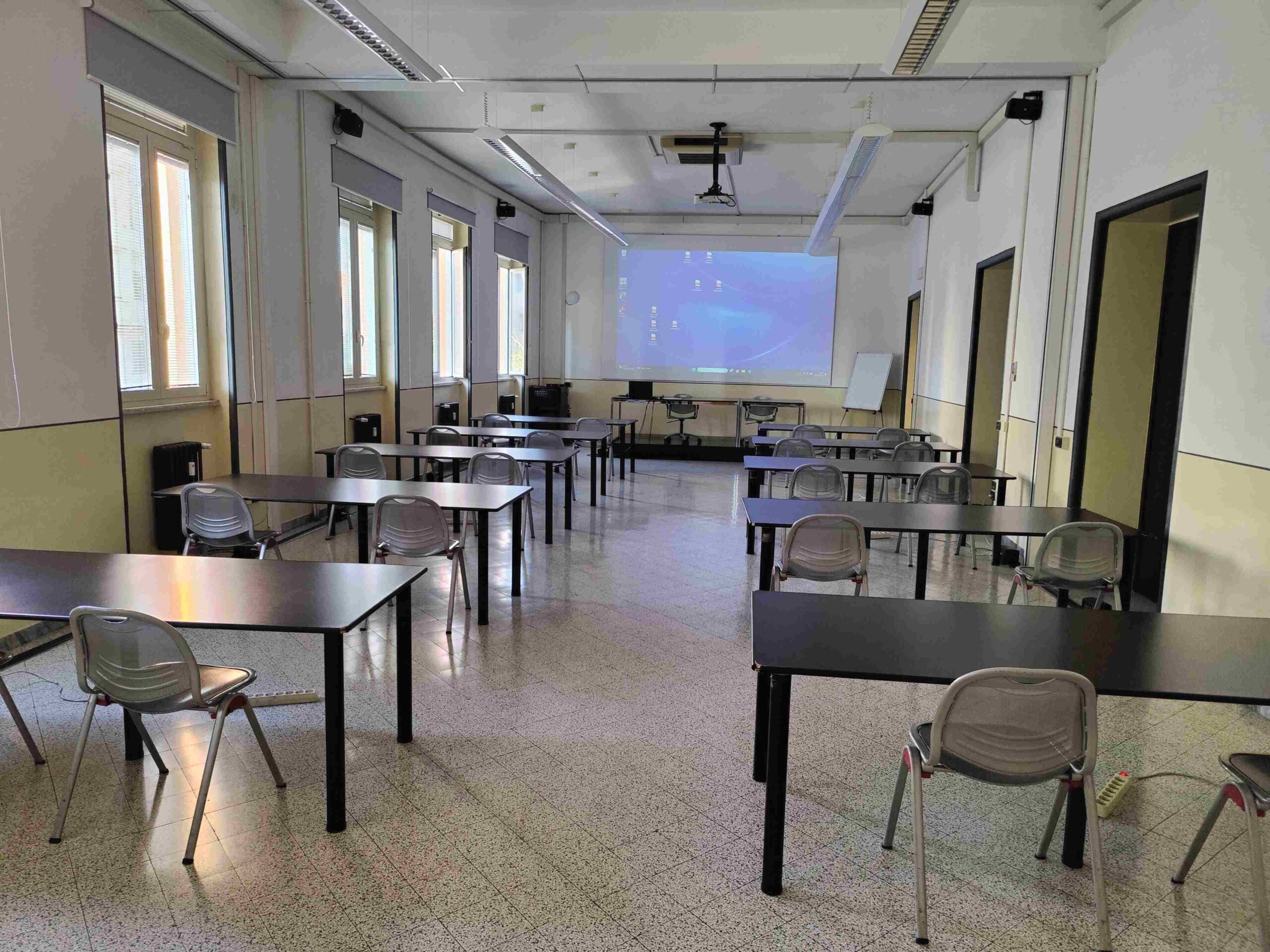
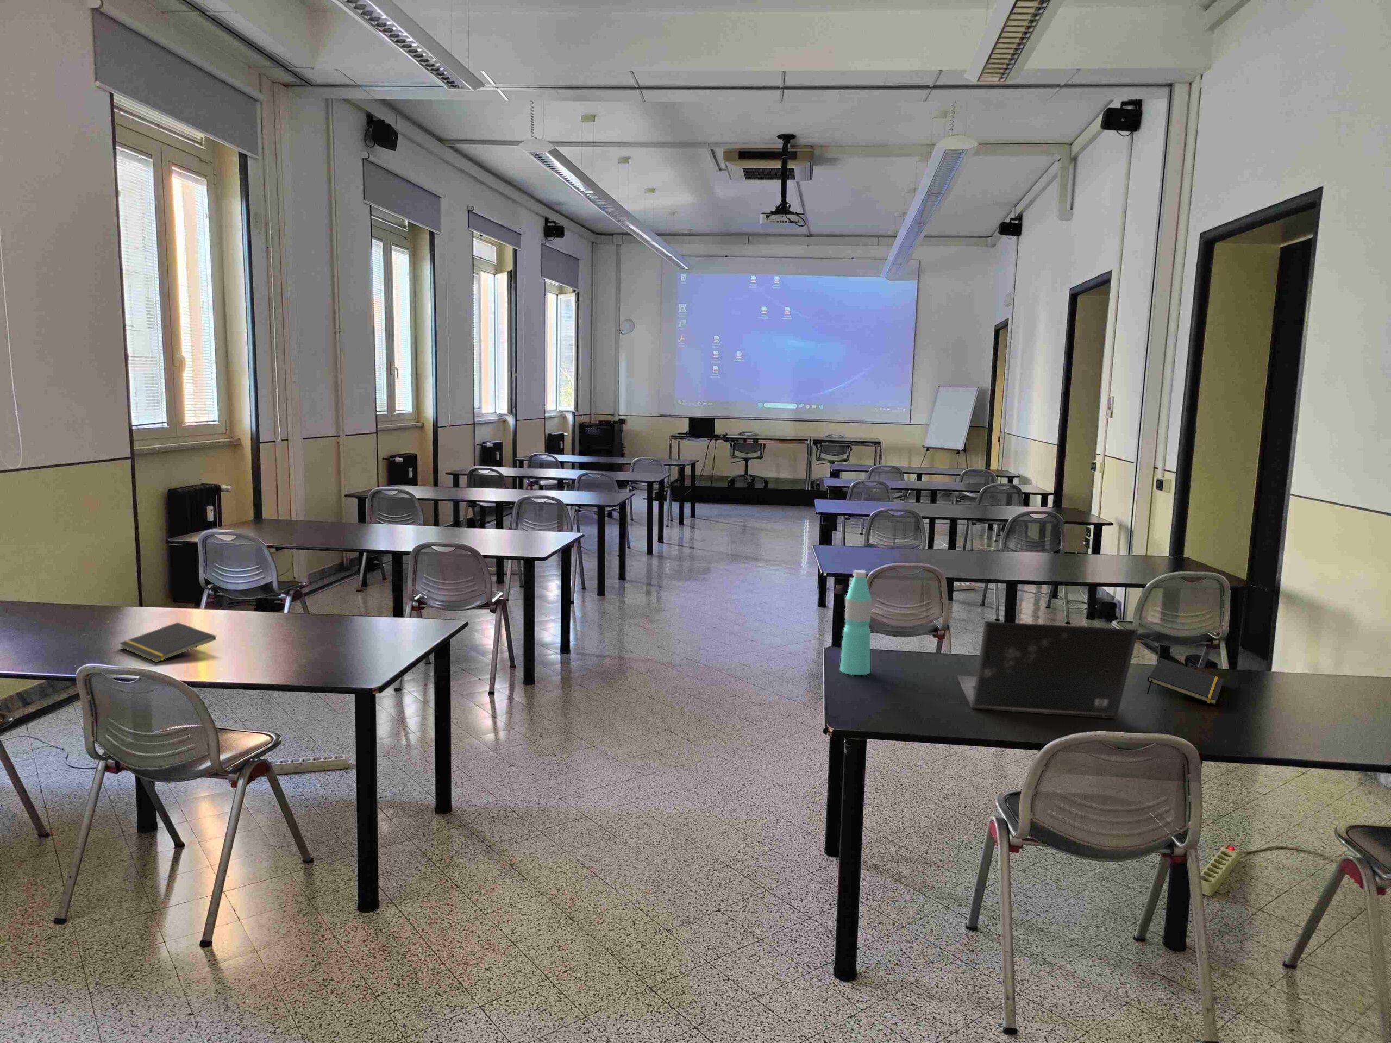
+ water bottle (858, 621)
+ laptop (1041, 656)
+ notepad (1186, 680)
+ notepad (168, 641)
